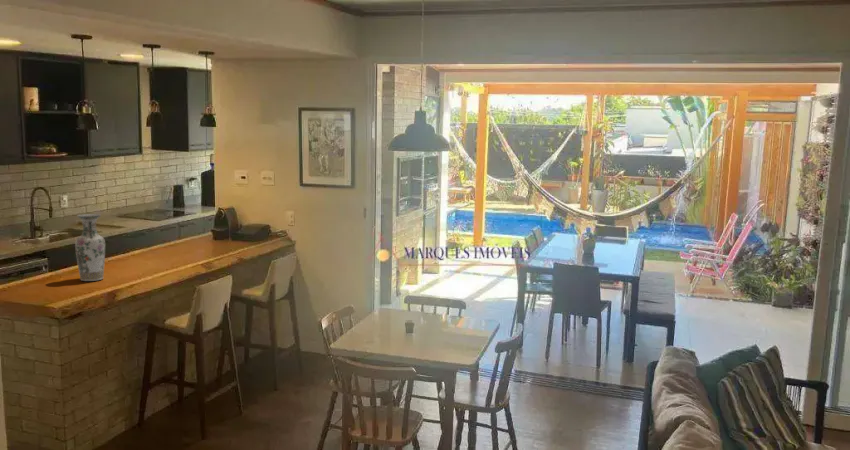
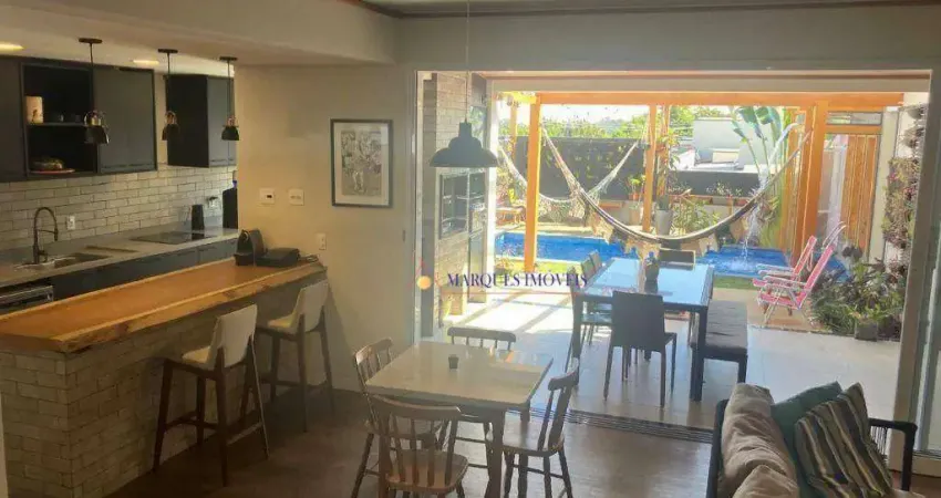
- vase (90, 247)
